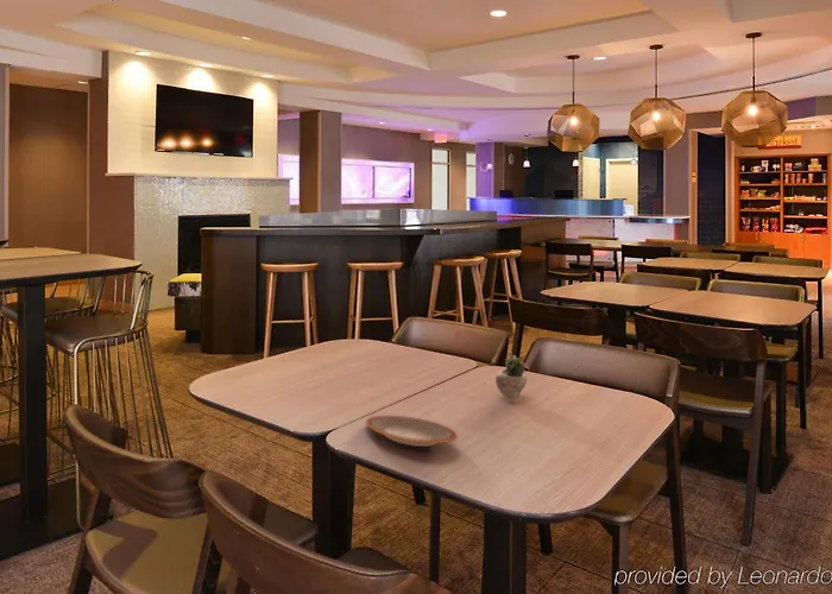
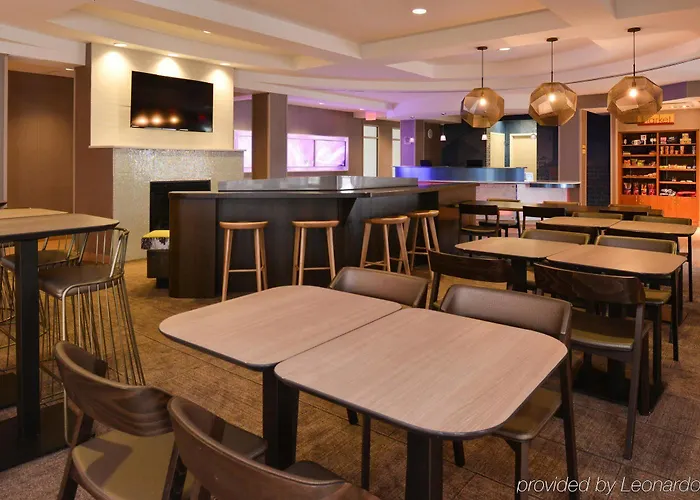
- succulent plant (523, 372)
- plate (409, 432)
